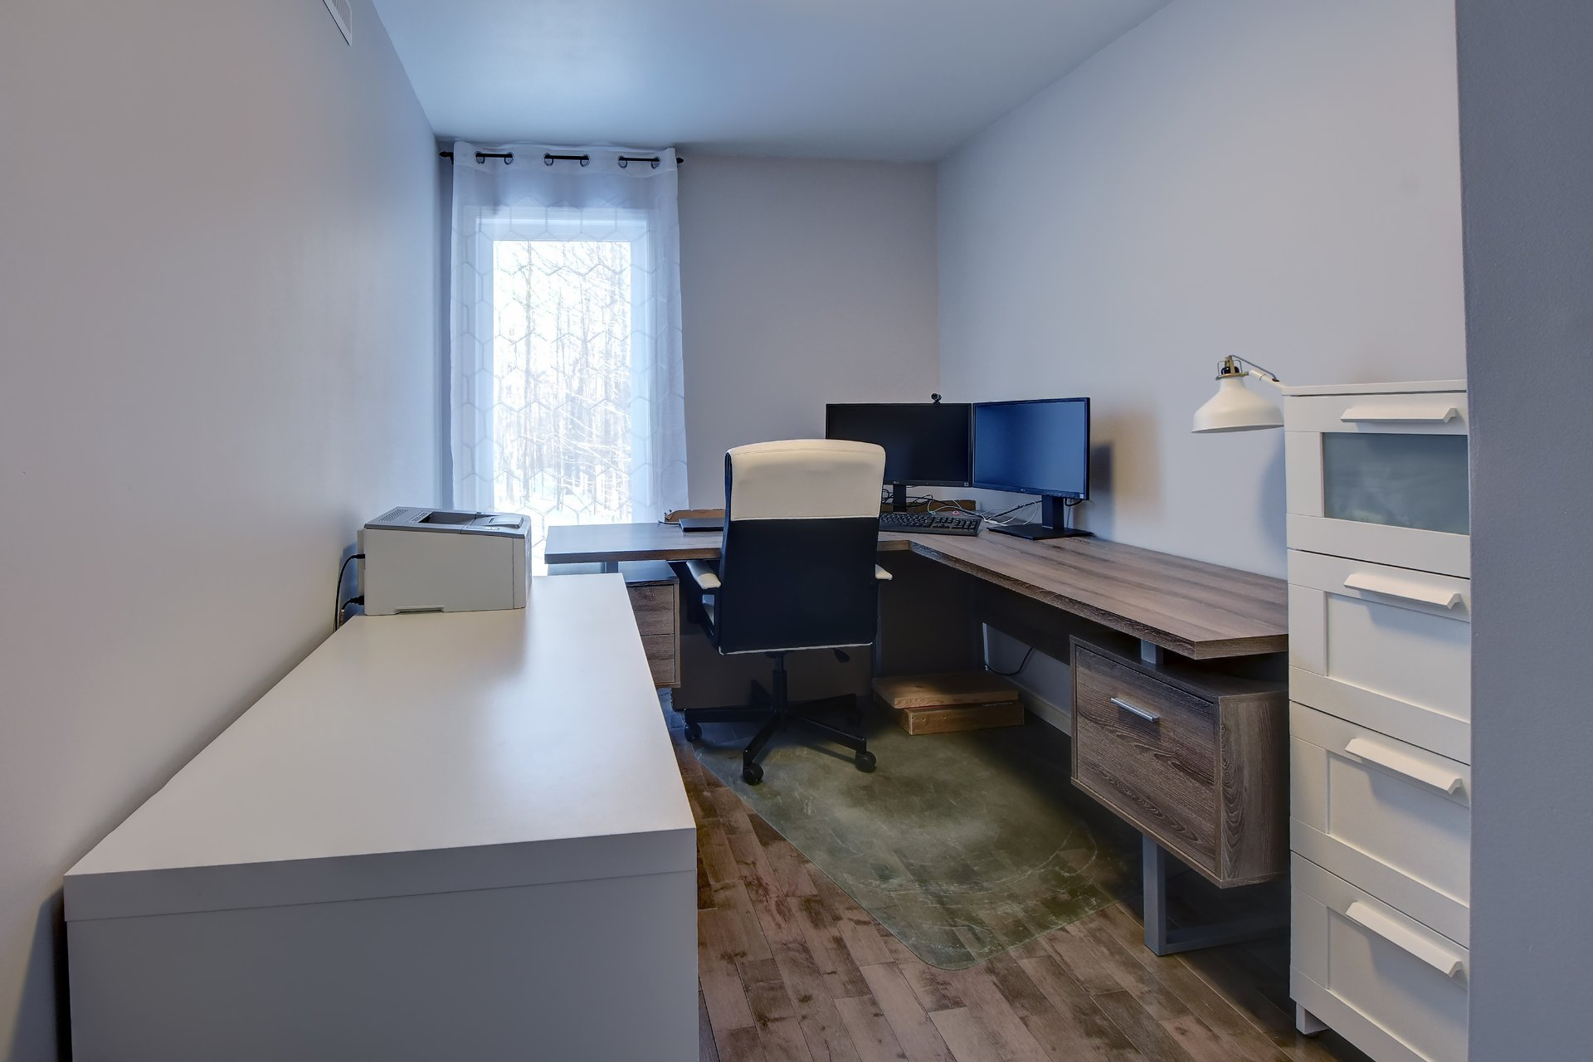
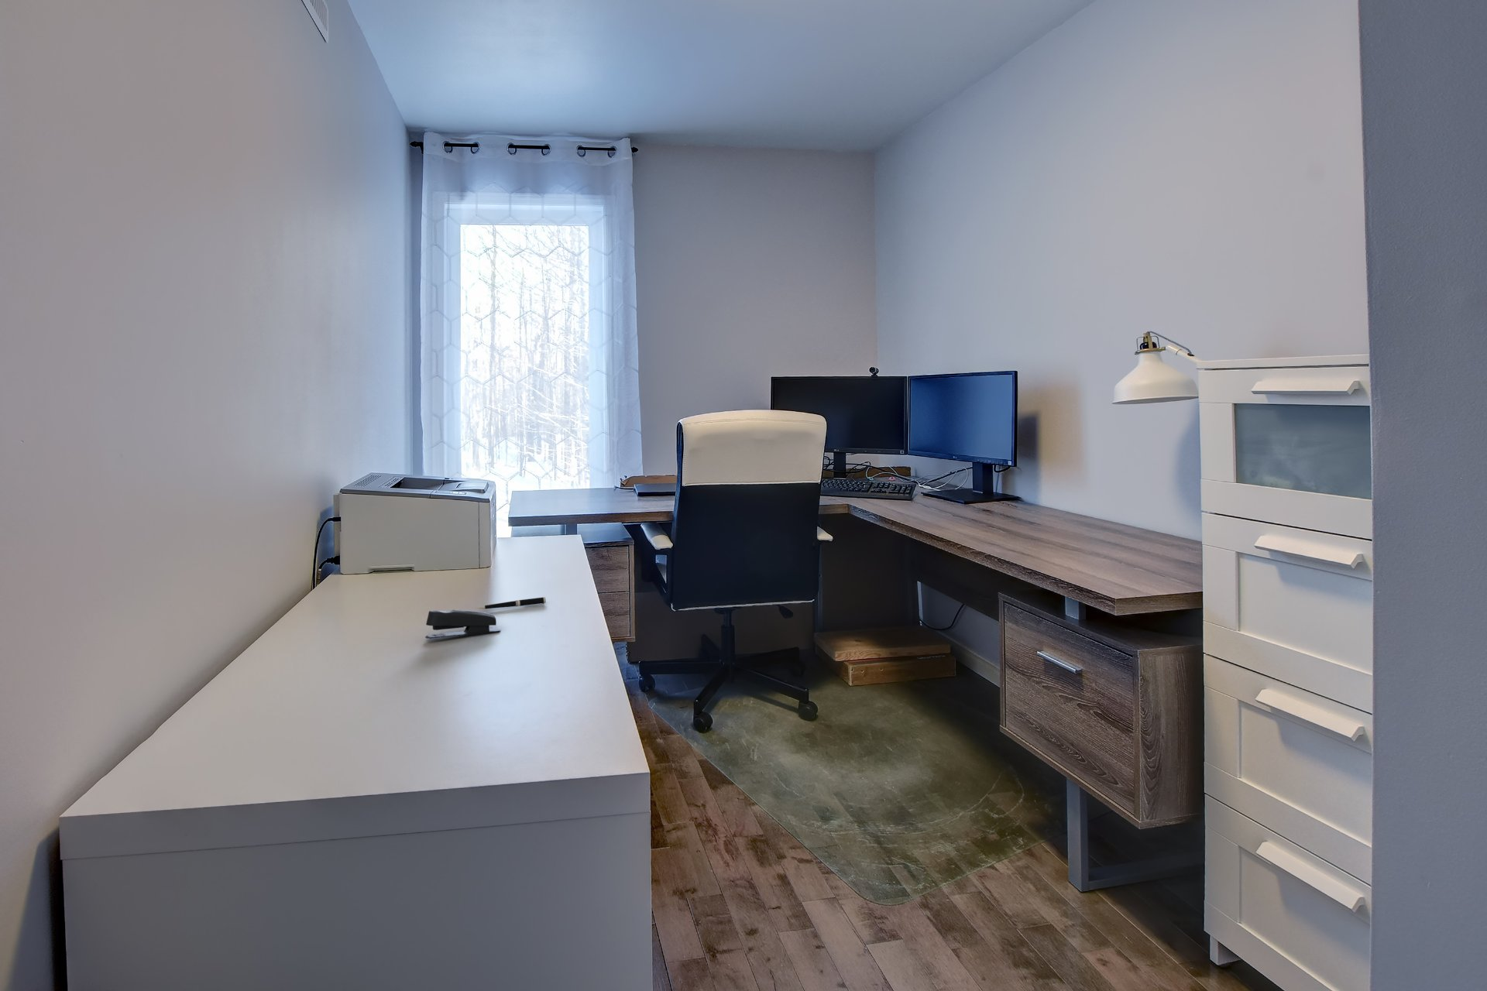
+ pen (510, 603)
+ stapler (464, 620)
